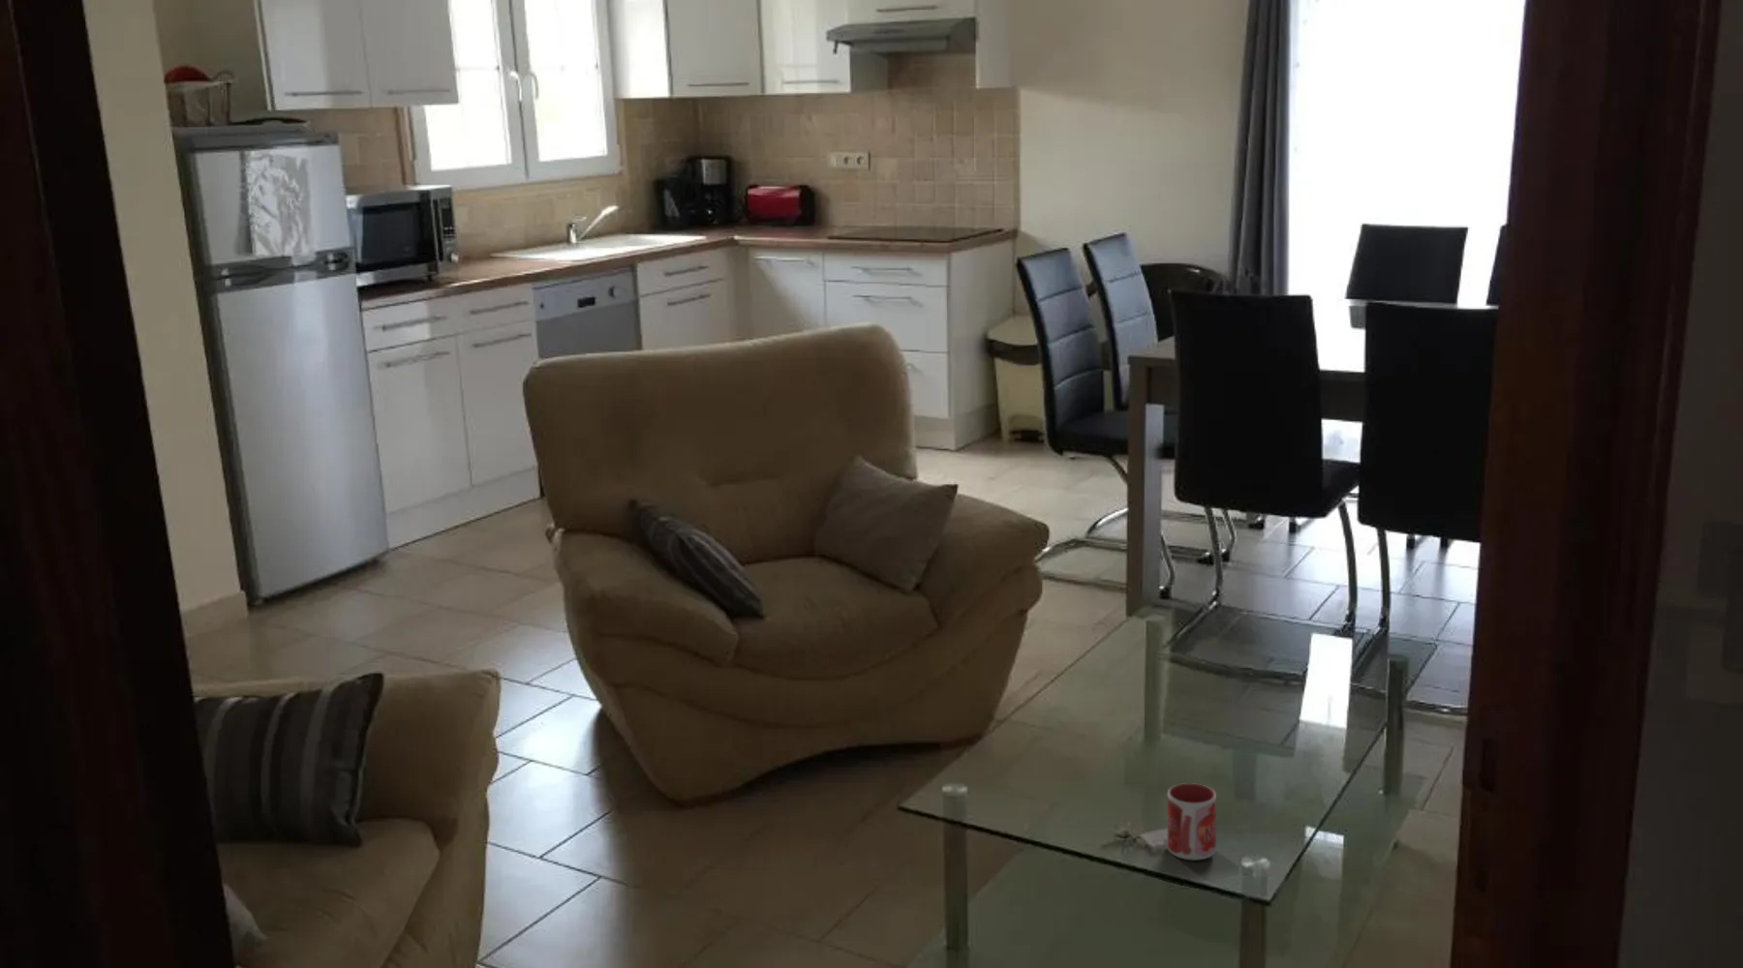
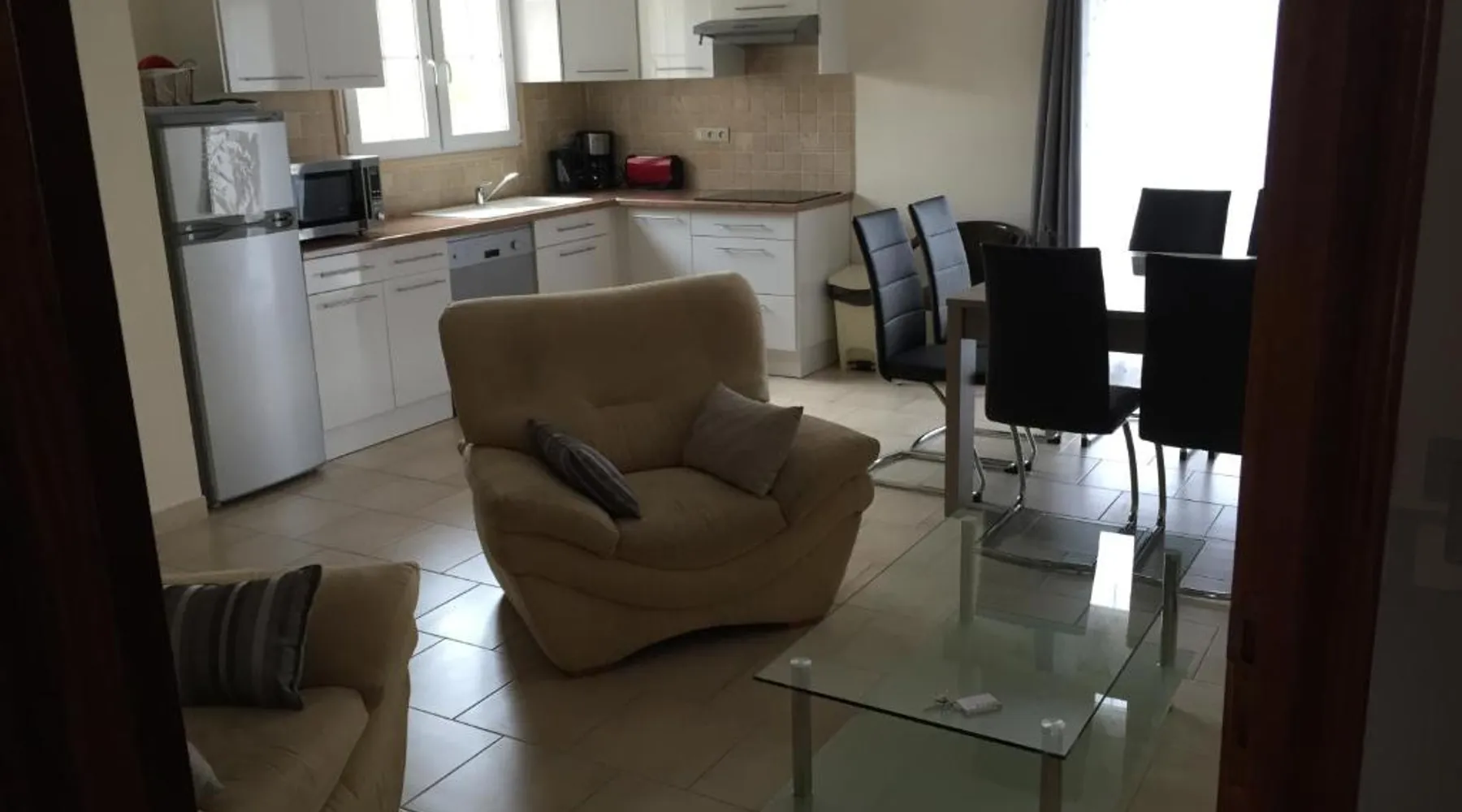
- mug (1189, 826)
